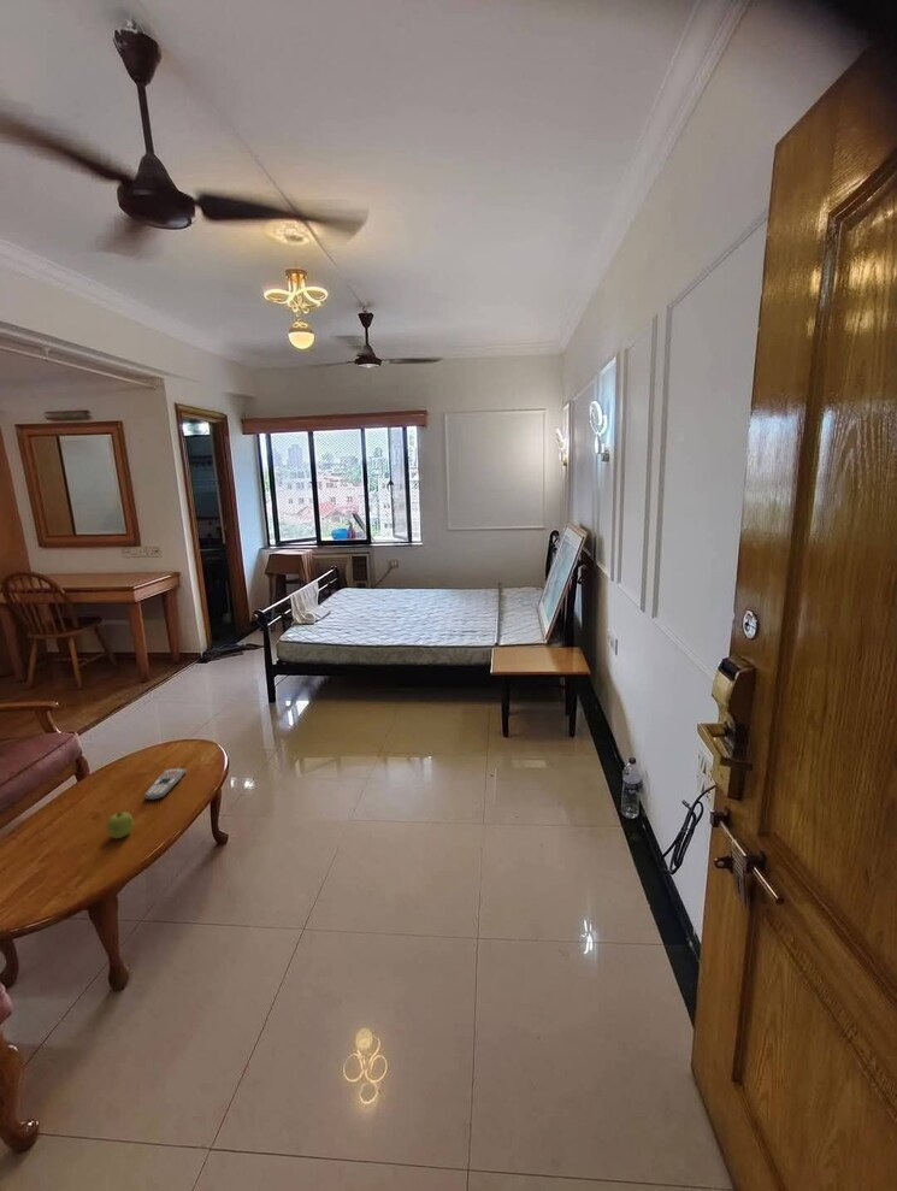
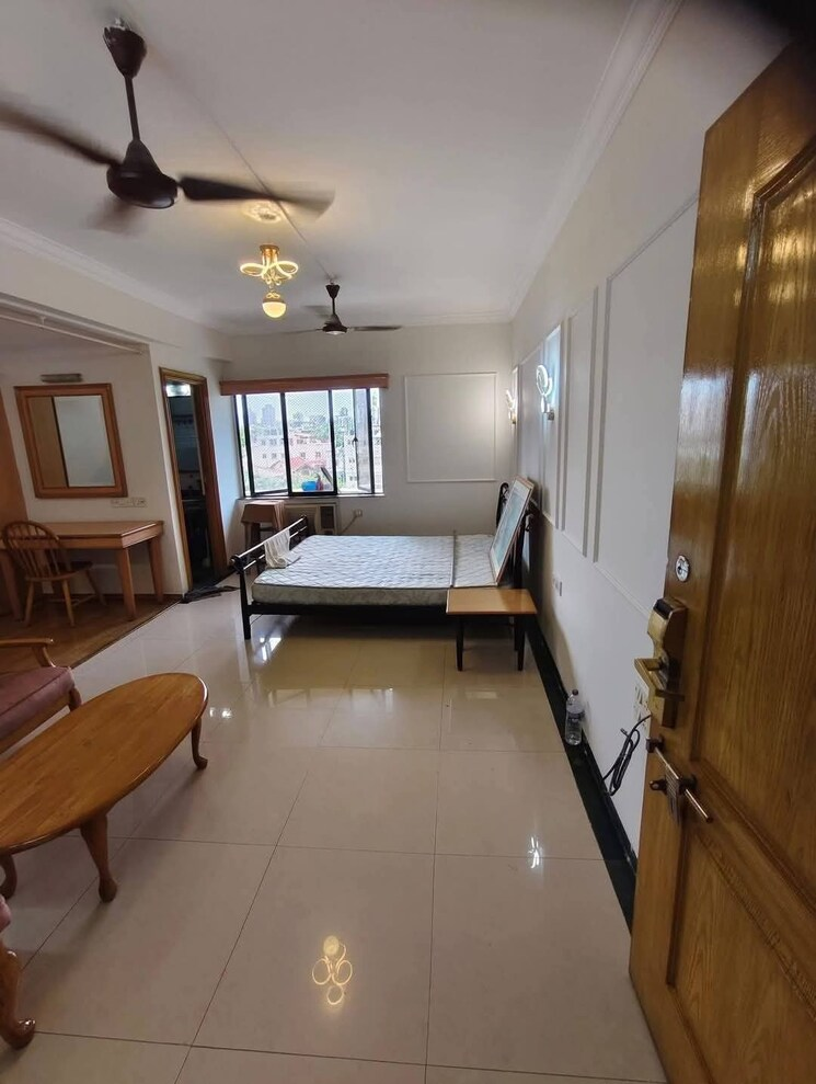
- remote control (165, 783)
- fruit (119, 824)
